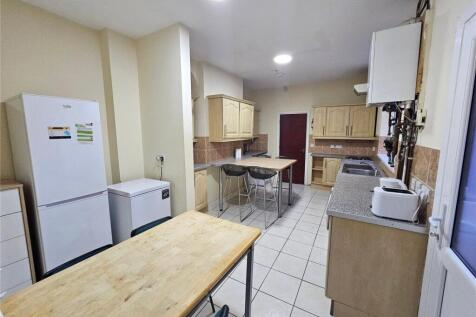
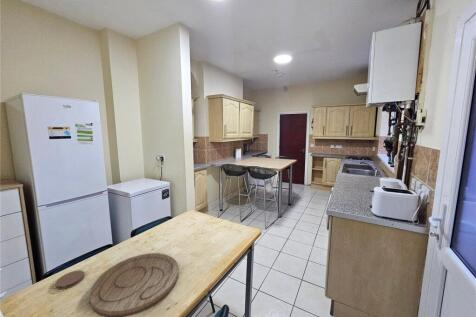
+ coaster (70, 279)
+ cutting board (138, 279)
